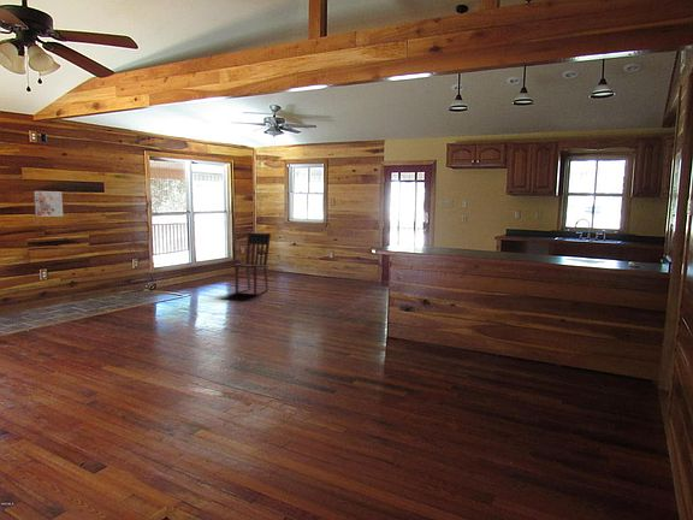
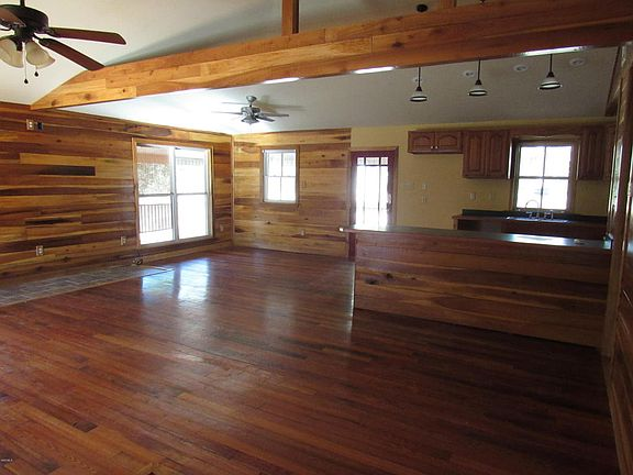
- dining chair (253, 262)
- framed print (48, 203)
